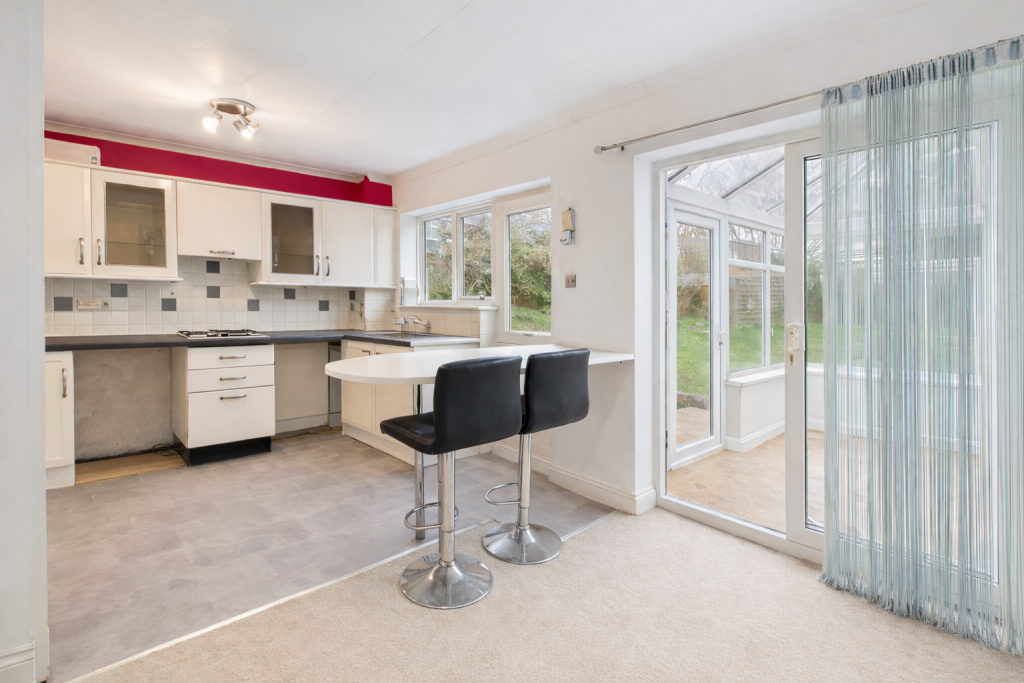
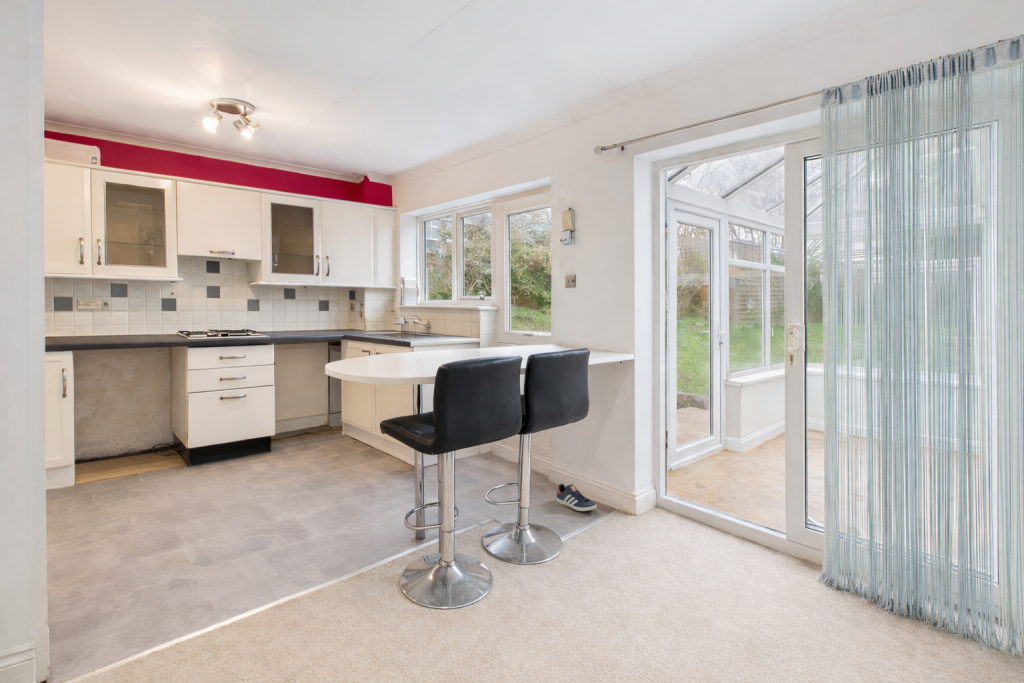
+ sneaker (575, 495)
